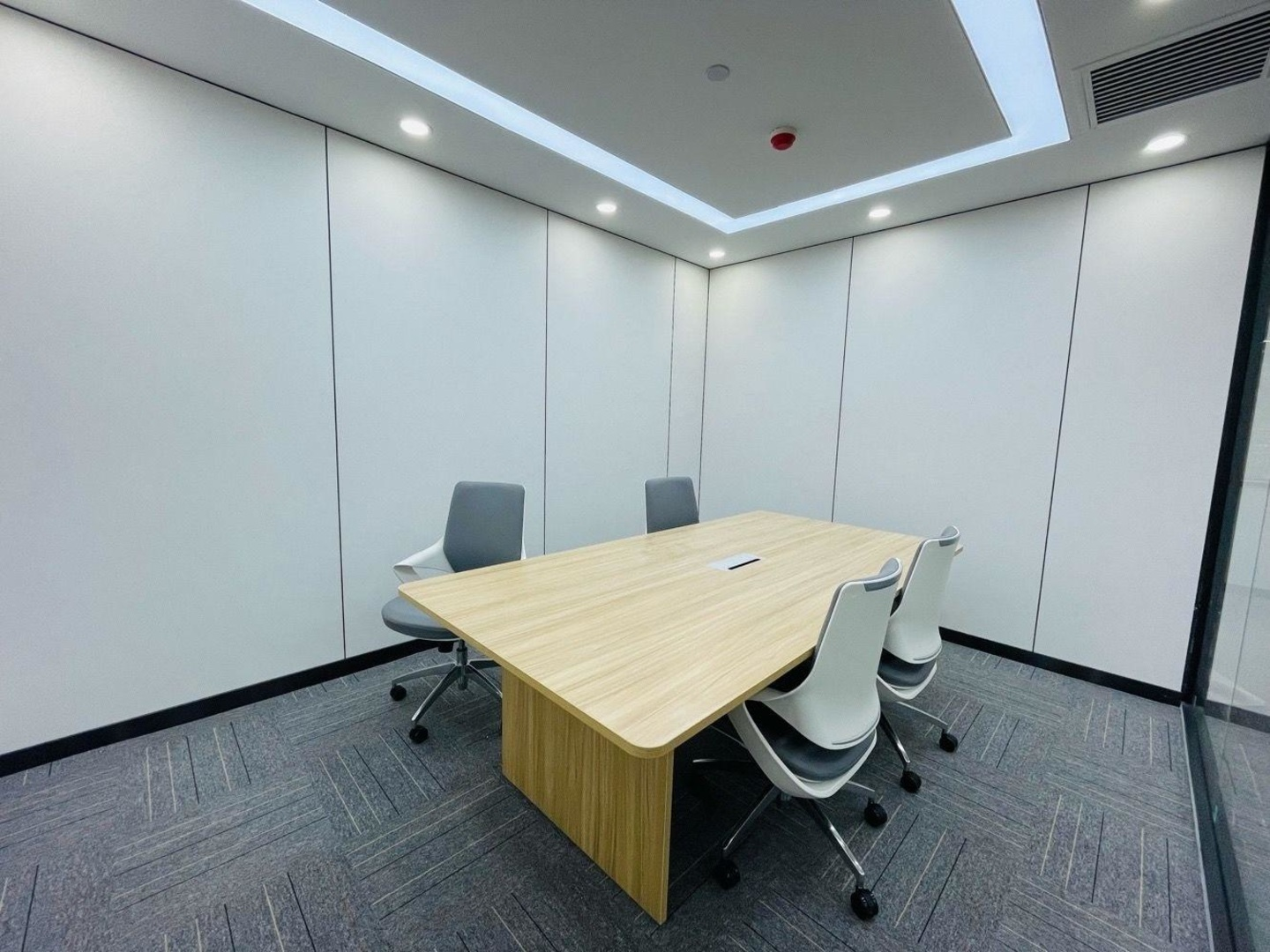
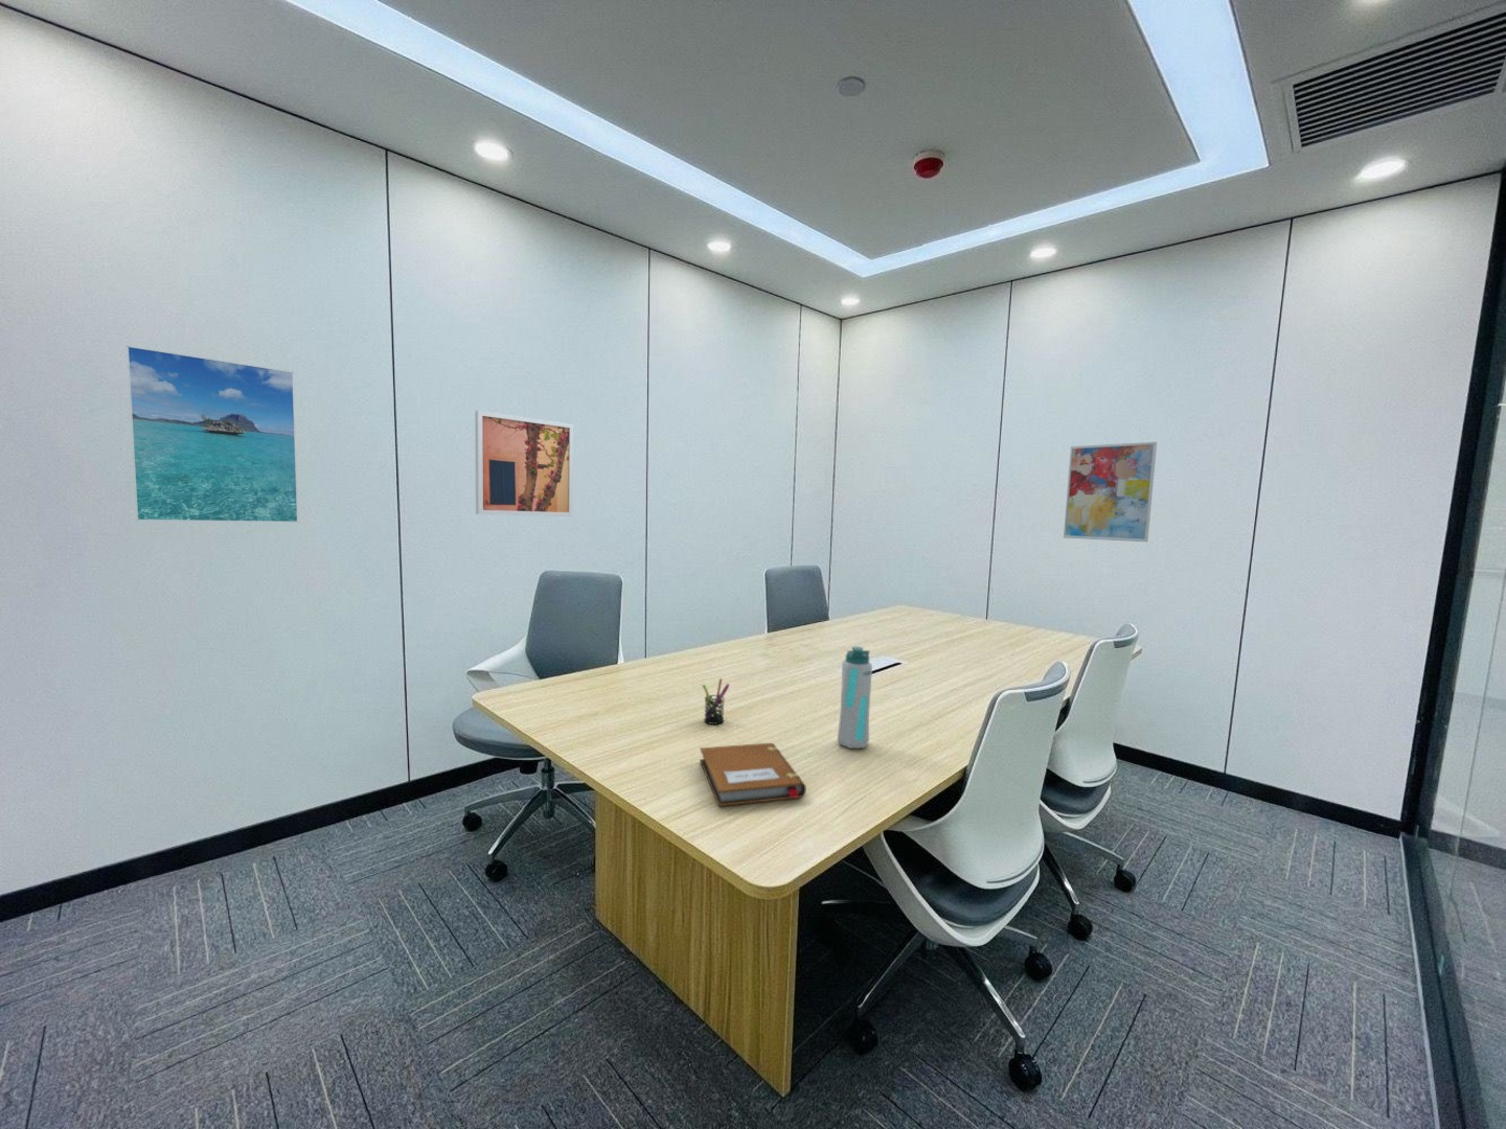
+ wall art (1108, 492)
+ notebook (749, 772)
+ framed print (218, 441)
+ water bottle (855, 695)
+ pen holder (713, 700)
+ wall art (527, 466)
